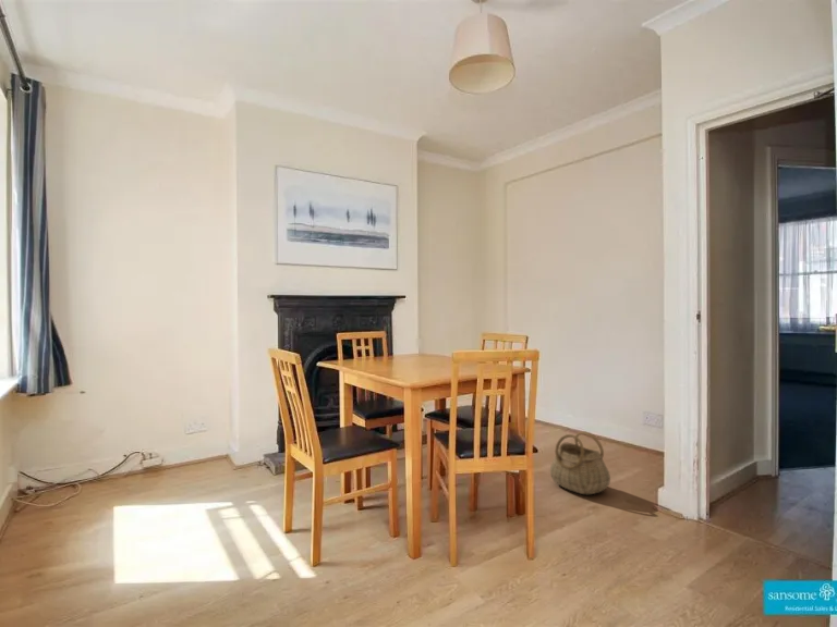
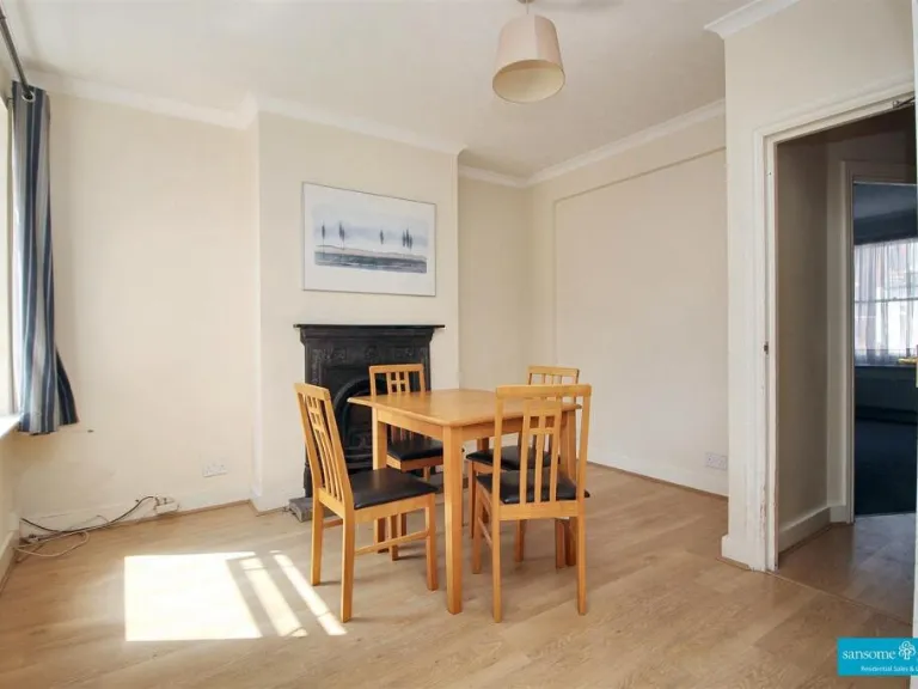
- basket (579, 459)
